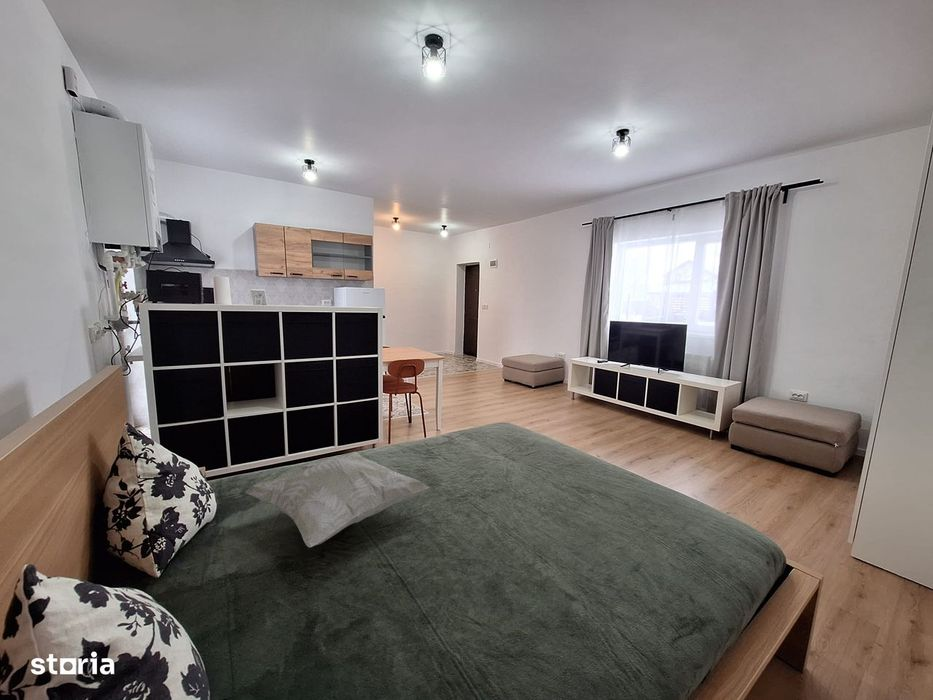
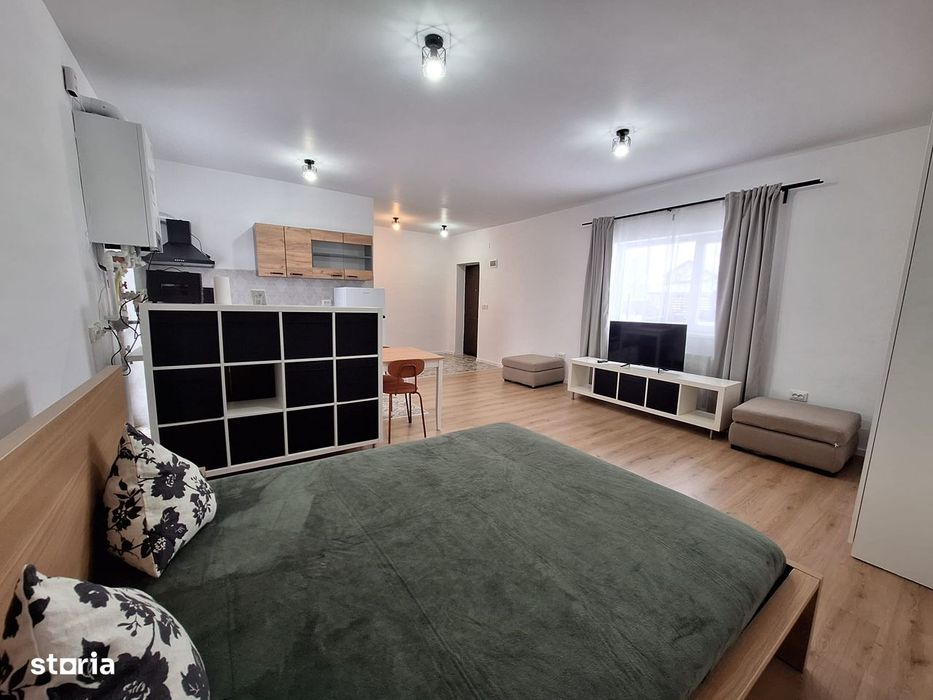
- decorative pillow (339, 489)
